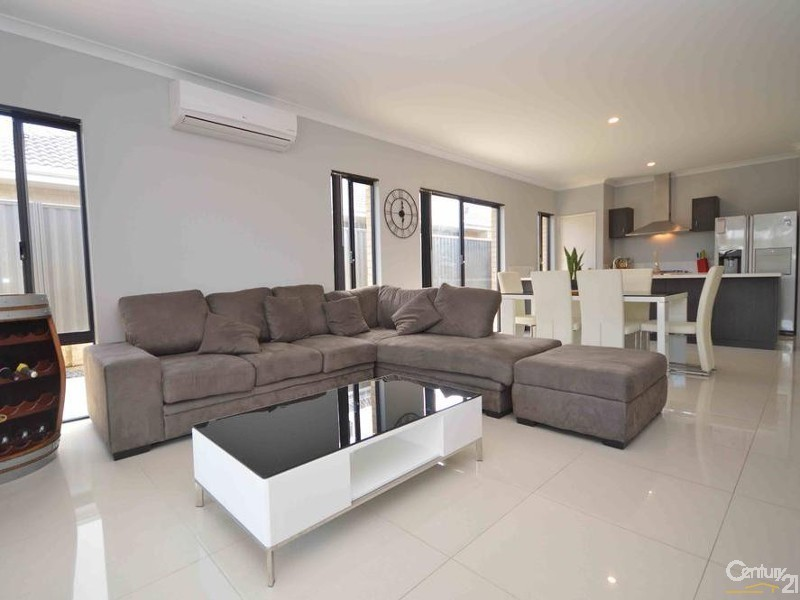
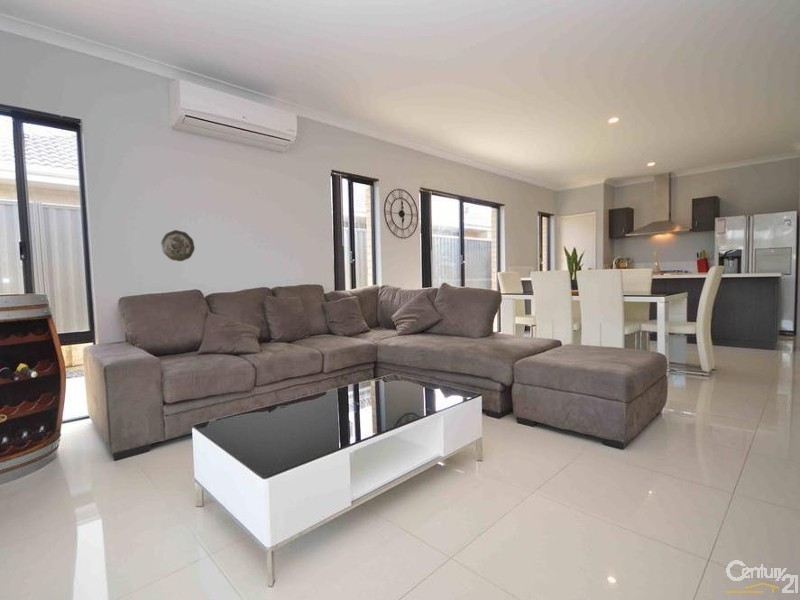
+ decorative plate (177, 245)
